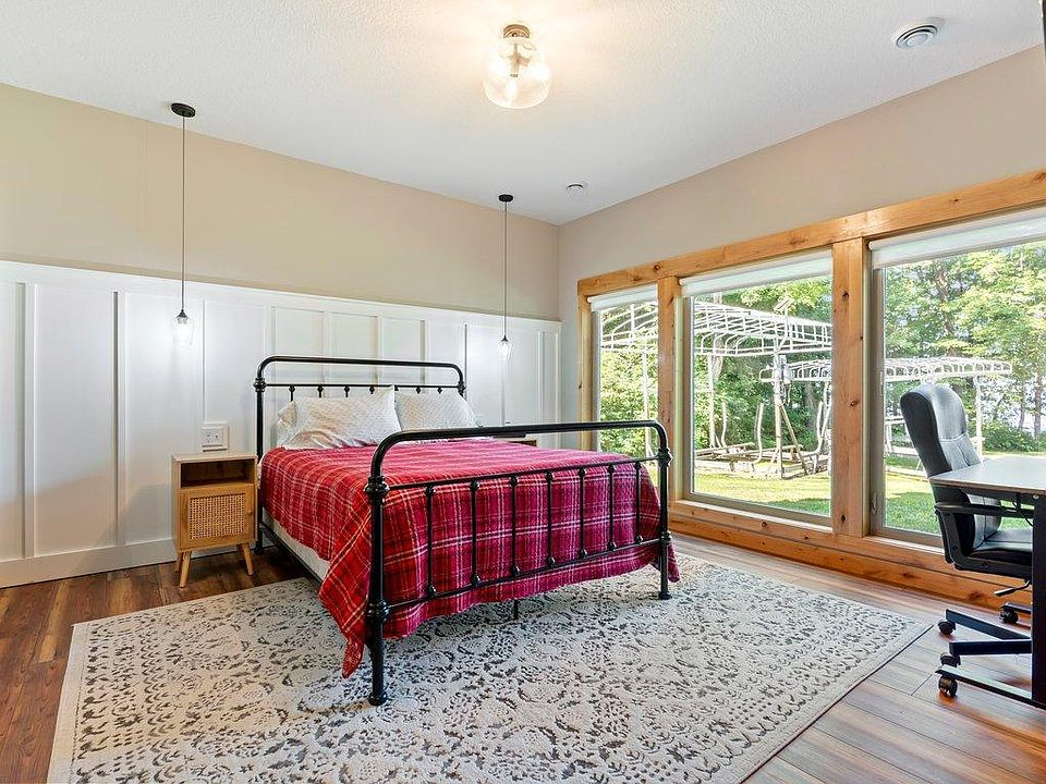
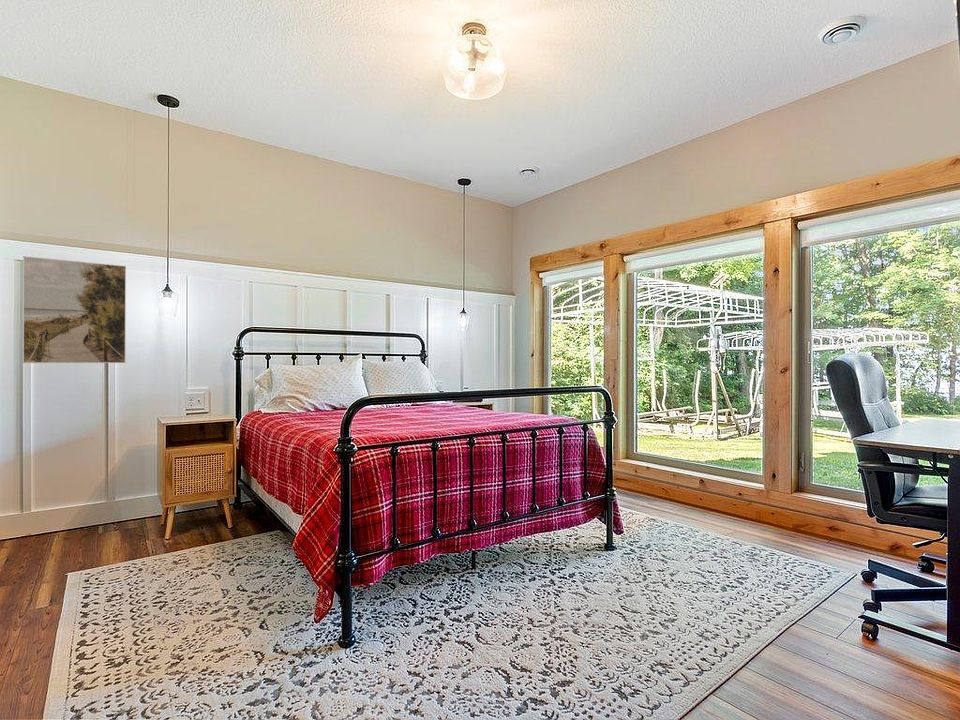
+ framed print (76, 312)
